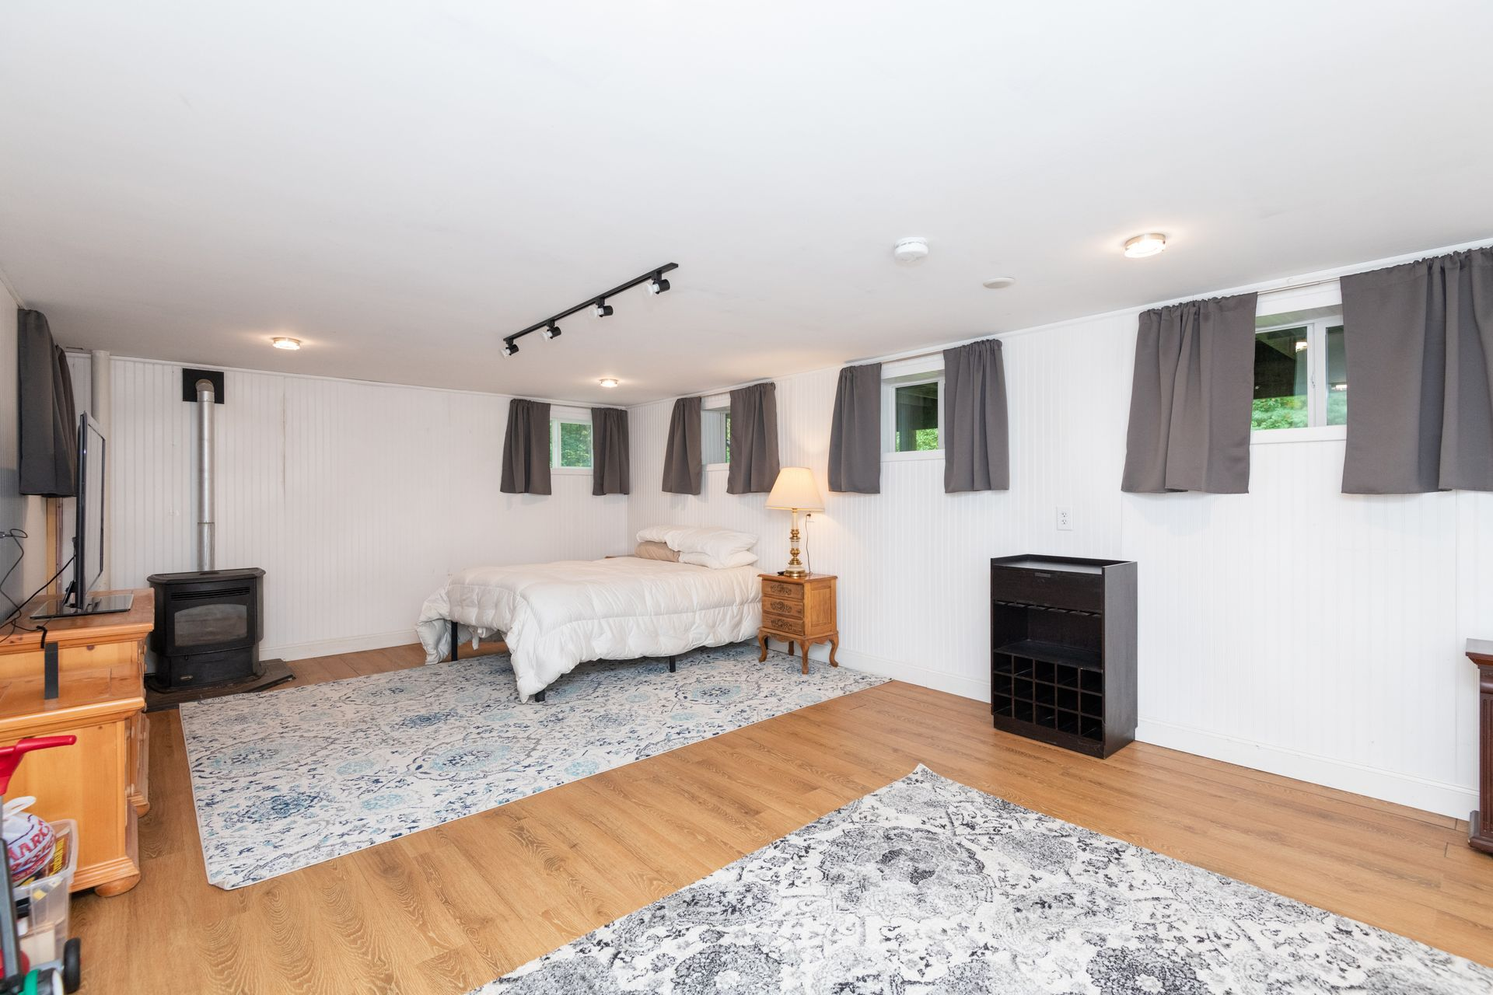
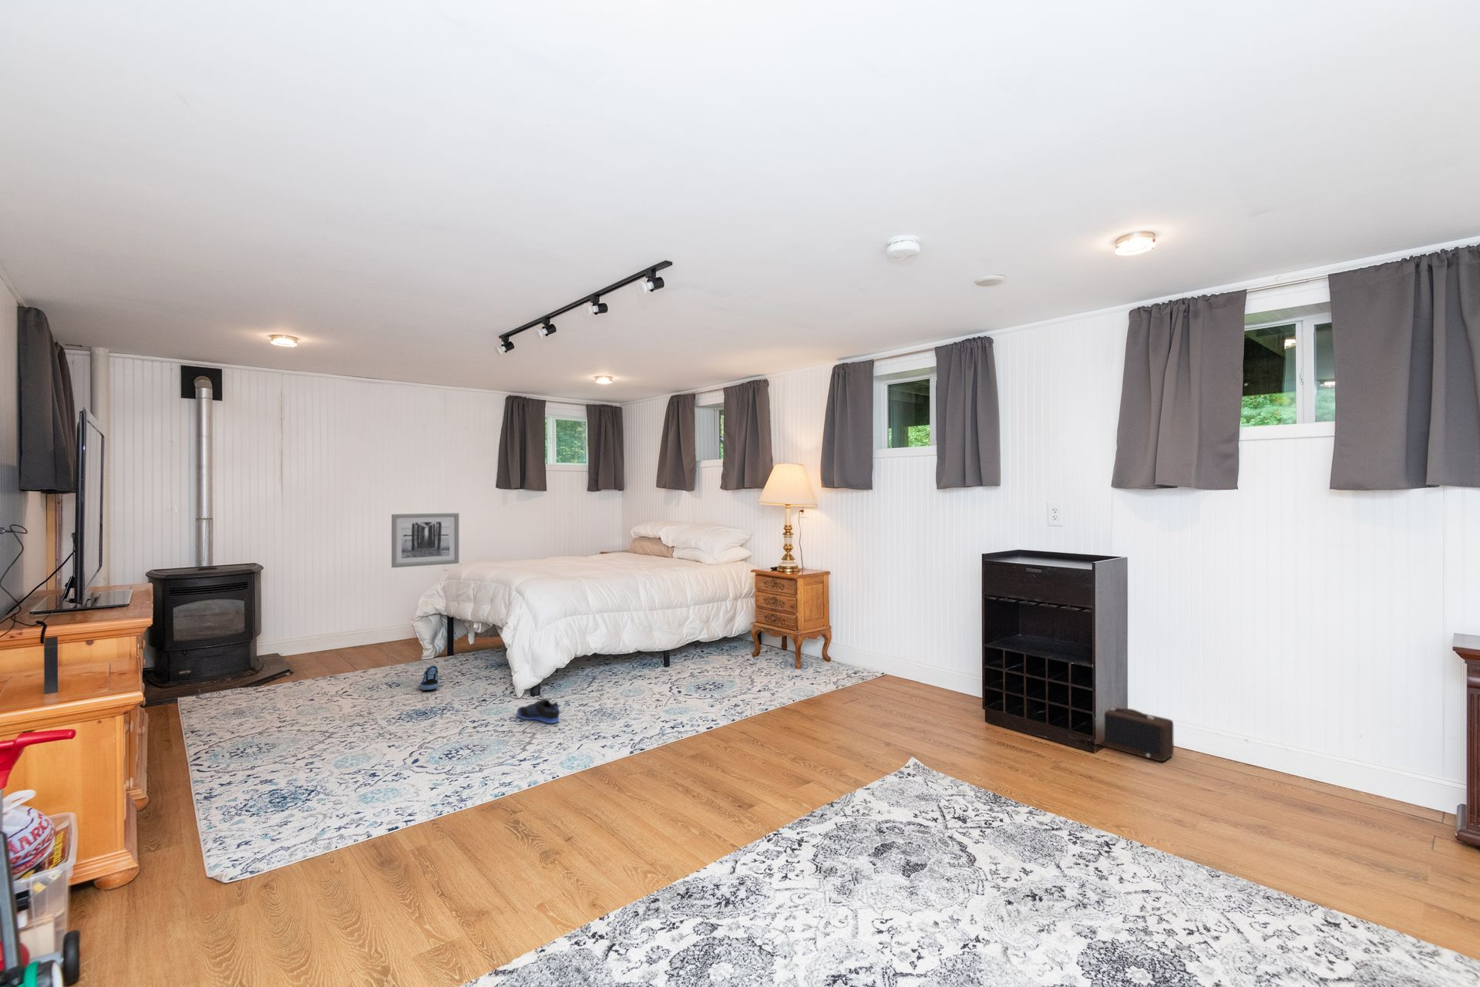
+ wall art (426, 539)
+ speaker (1131, 729)
+ shoe (429, 676)
+ sneaker (538, 708)
